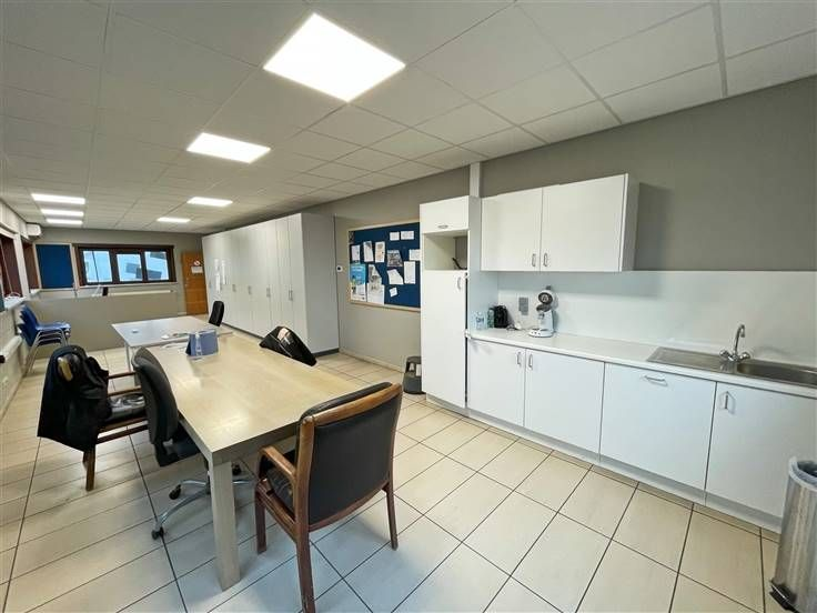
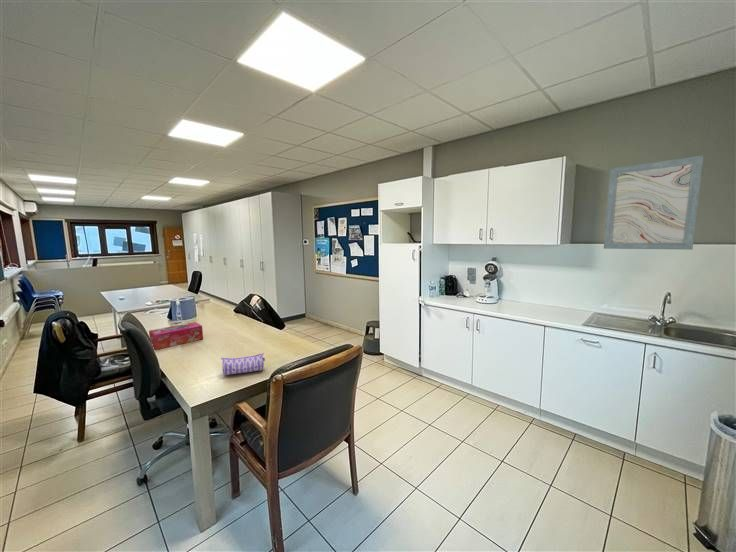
+ pencil case (243, 363)
+ tissue box (176, 334)
+ wall art (648, 206)
